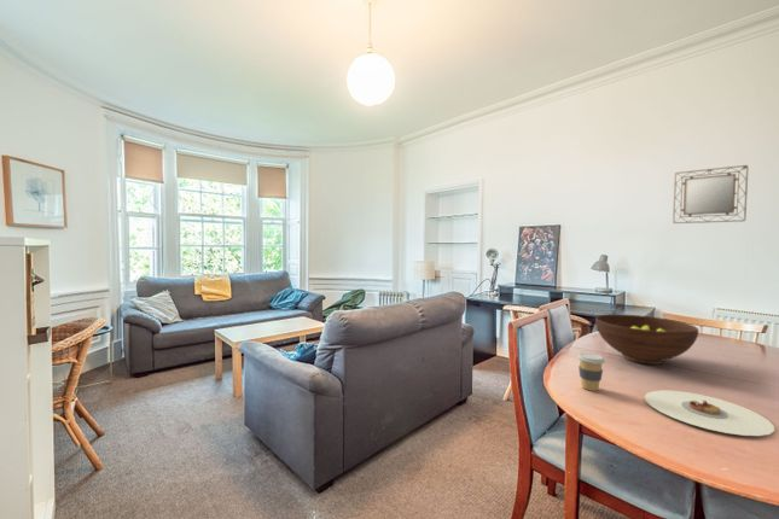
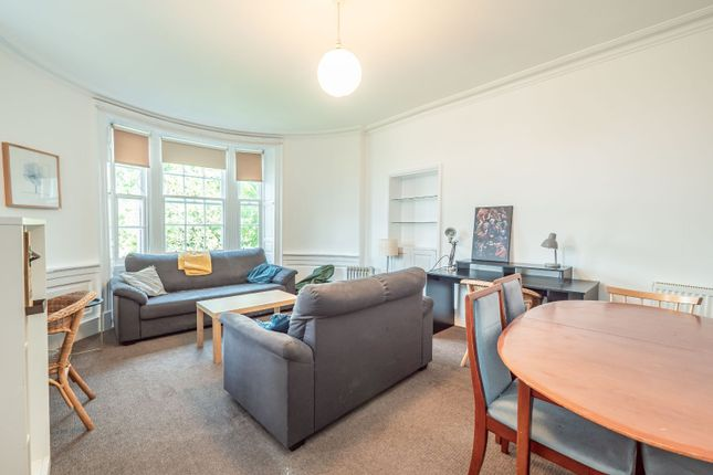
- fruit bowl (643, 340)
- home mirror (708, 196)
- plate (703, 407)
- coffee cup (589, 372)
